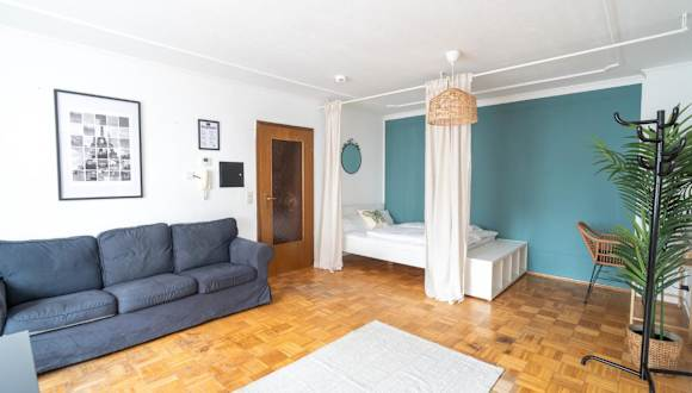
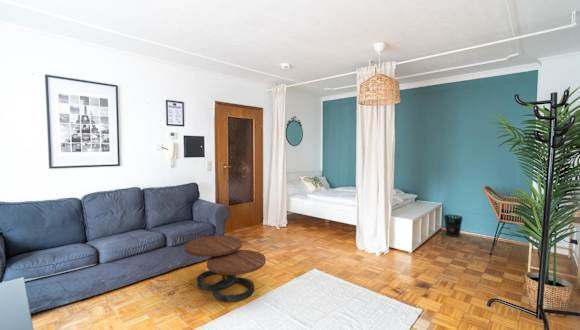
+ wastebasket (453, 225)
+ coffee table (224, 266)
